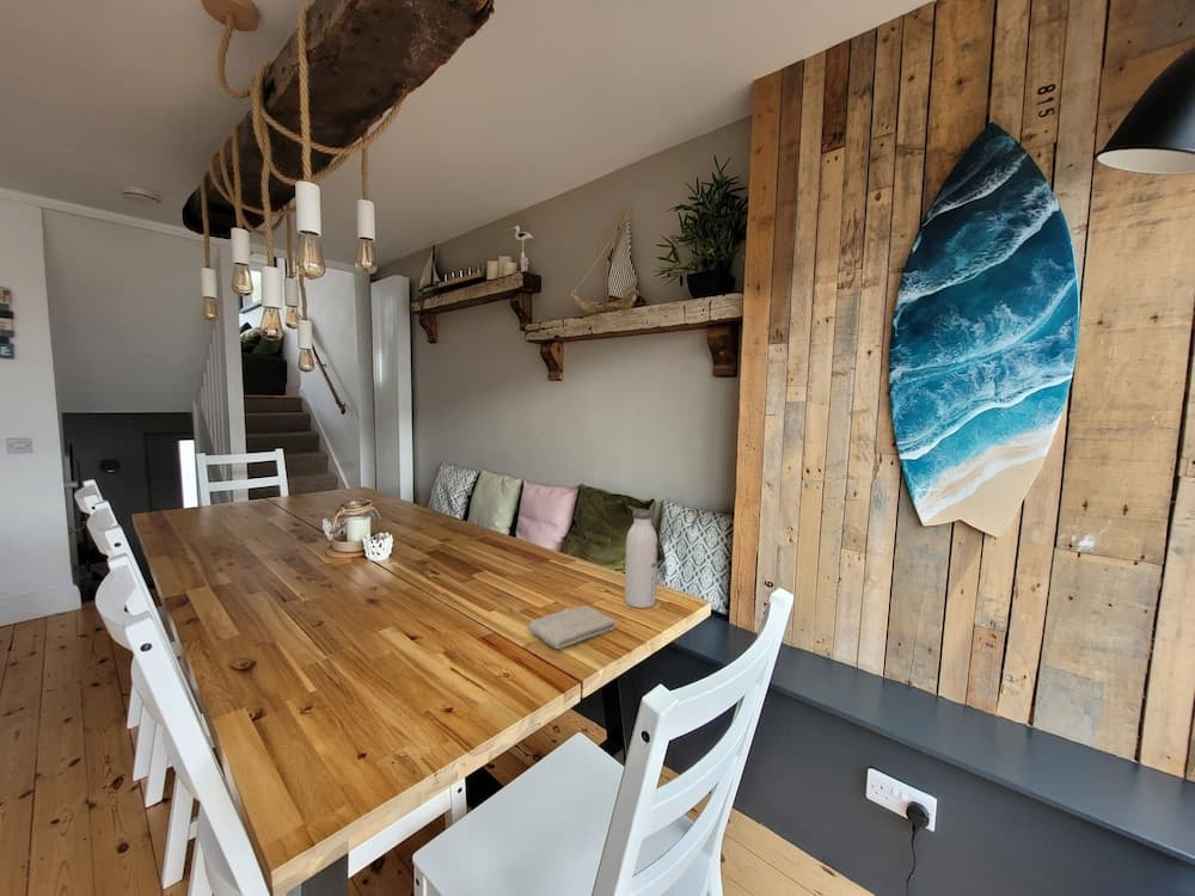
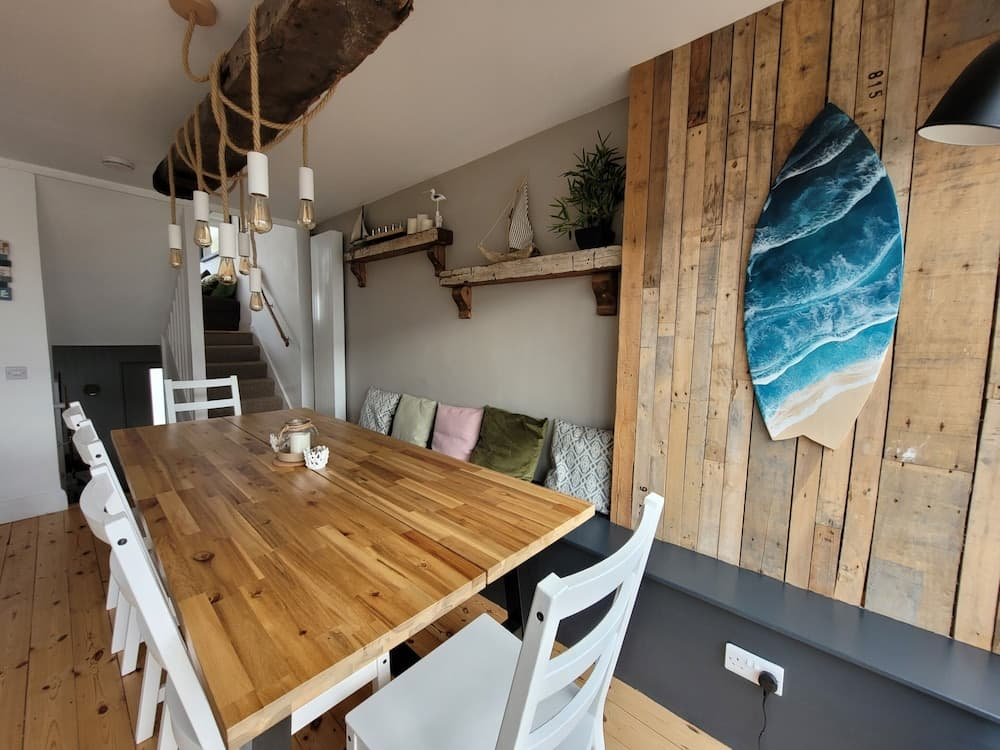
- water bottle (641, 557)
- washcloth (572, 625)
